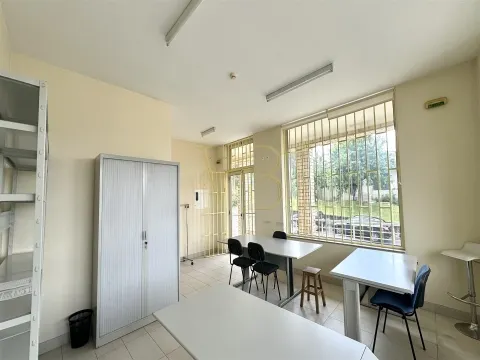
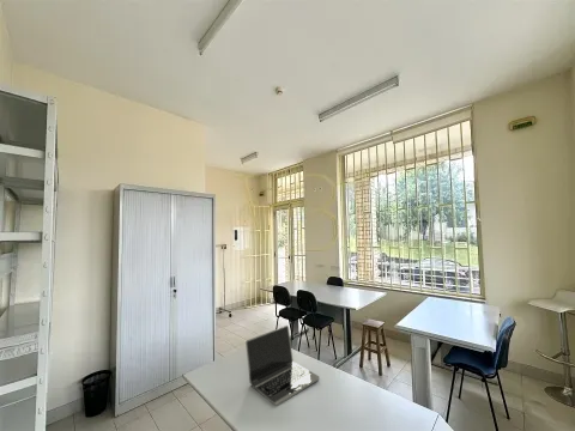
+ laptop (283, 359)
